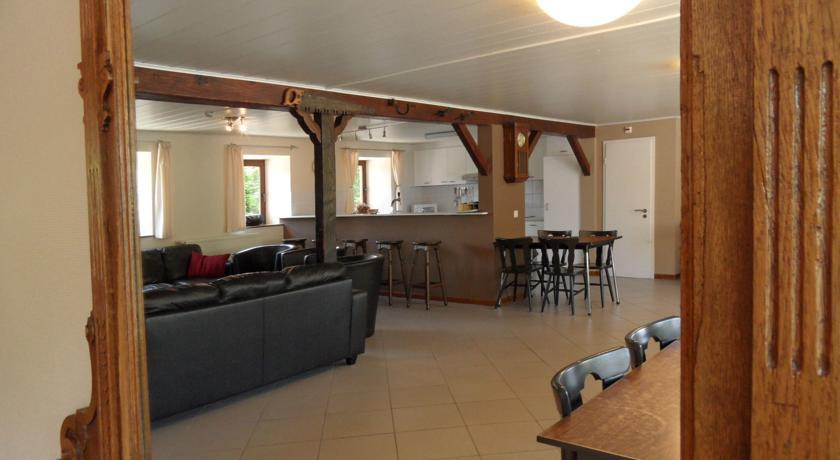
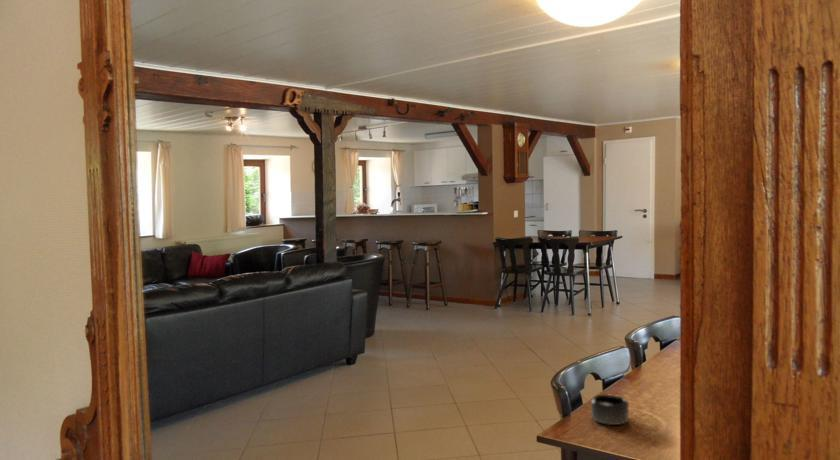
+ mug (611, 408)
